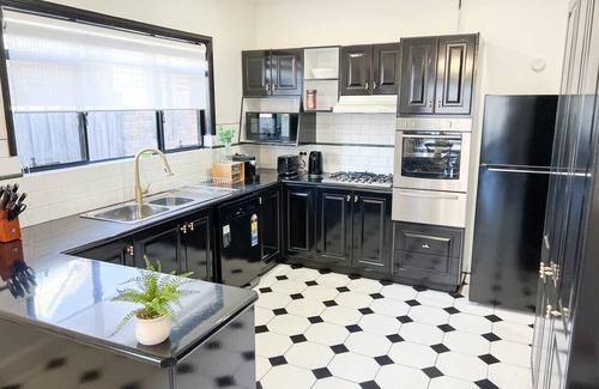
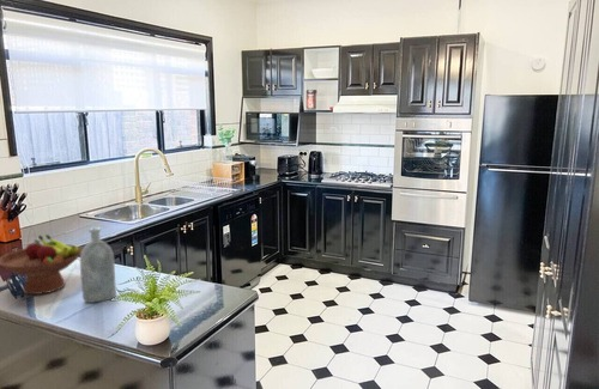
+ fruit bowl (42, 265)
+ bottle (97, 263)
